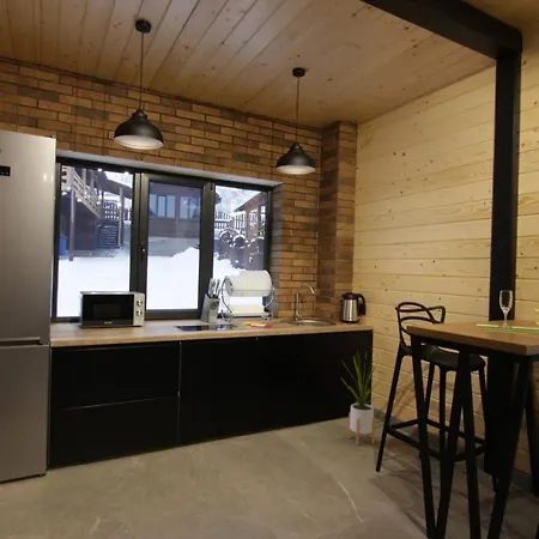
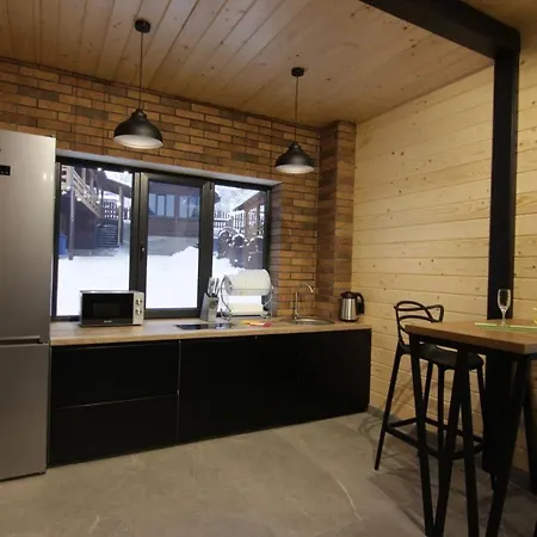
- house plant (361, 396)
